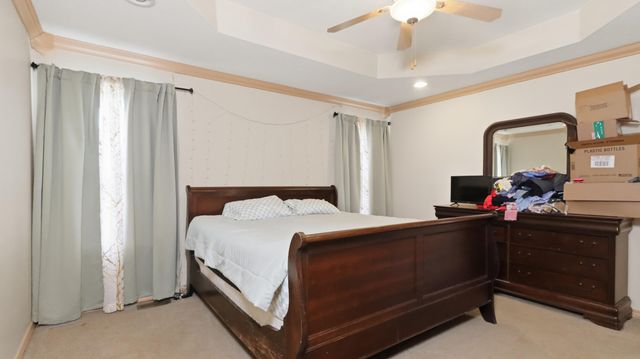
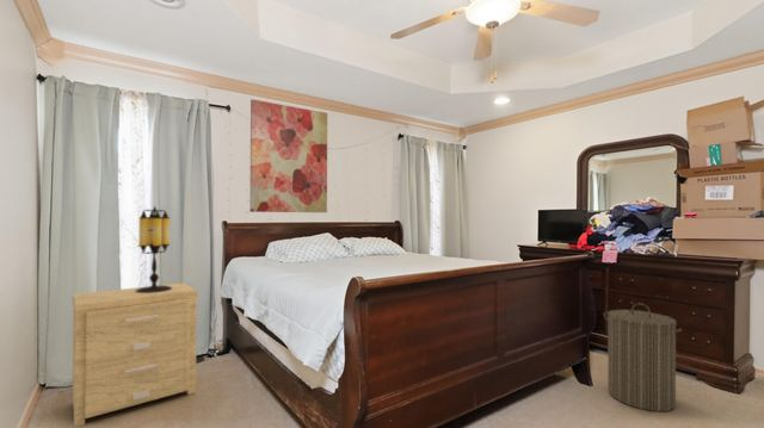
+ table lamp (154, 247)
+ wall art (290, 159)
+ laundry hamper (640, 349)
+ side table (136, 346)
